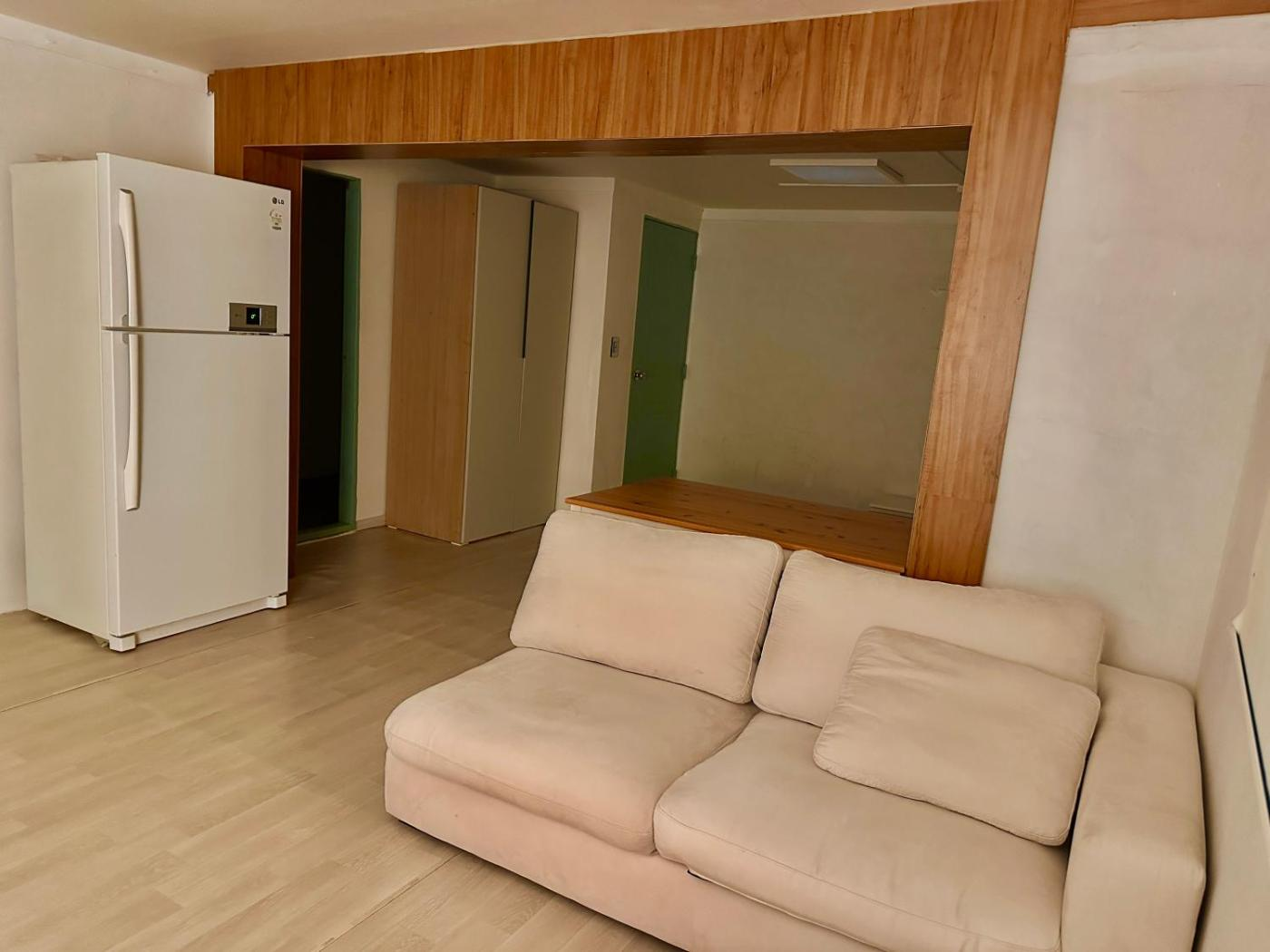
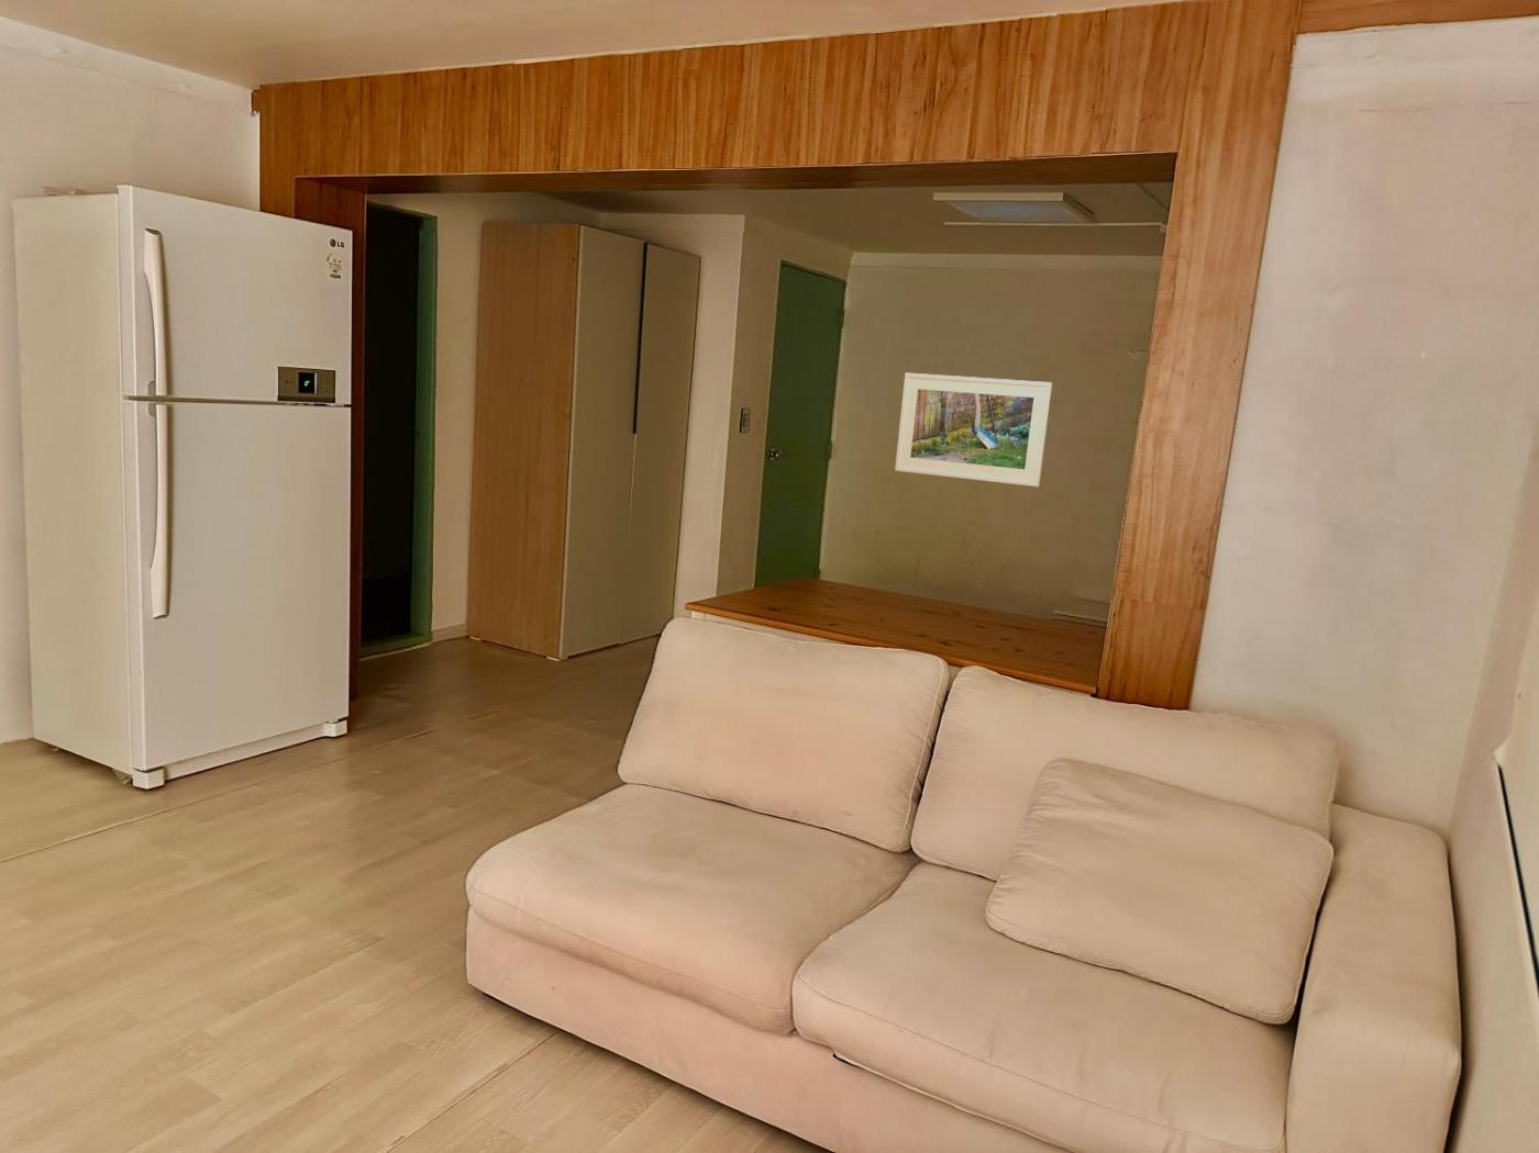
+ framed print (969, 429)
